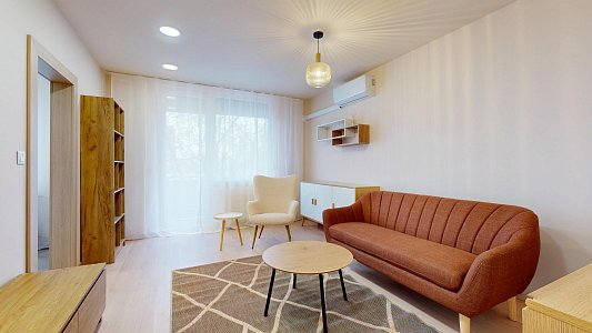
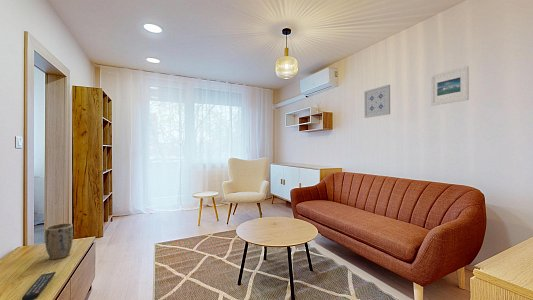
+ wall art (376, 102)
+ remote control (40, 284)
+ plant pot (59, 241)
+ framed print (448, 87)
